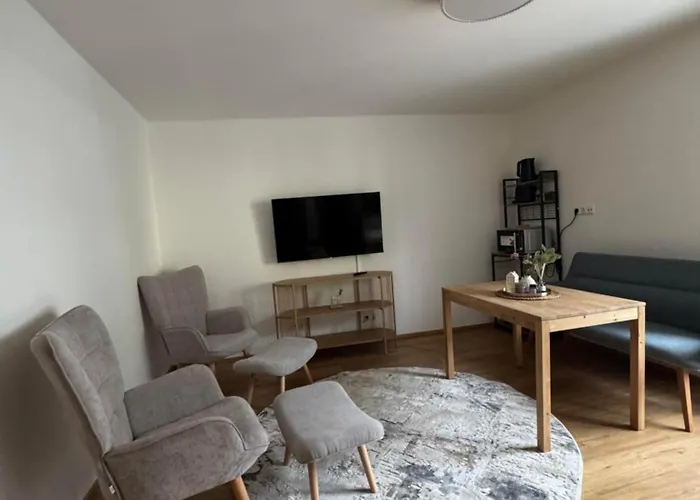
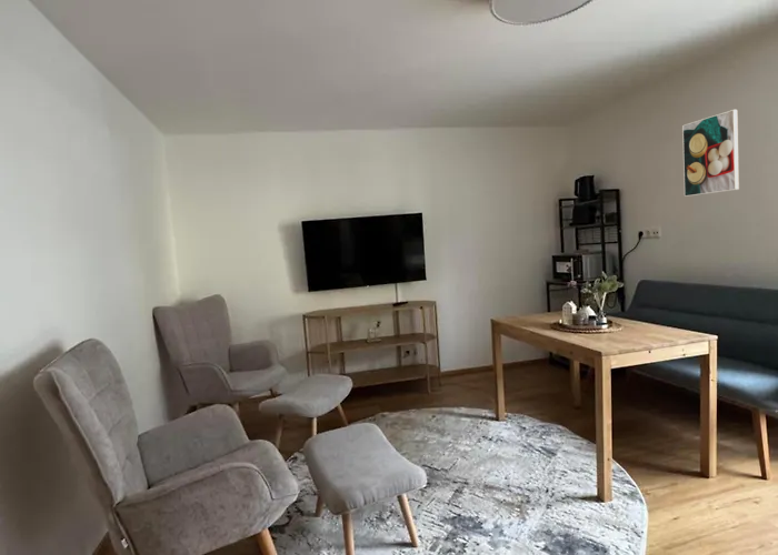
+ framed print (709, 155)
